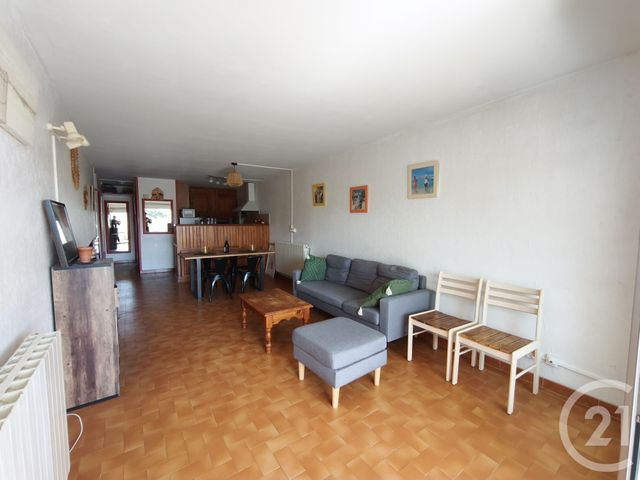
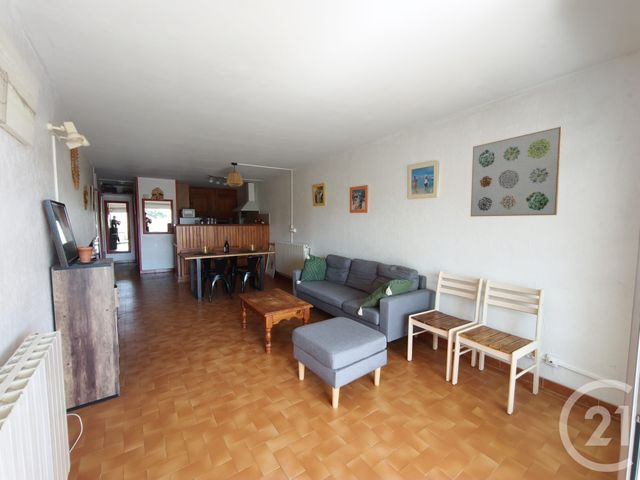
+ wall art (510, 177)
